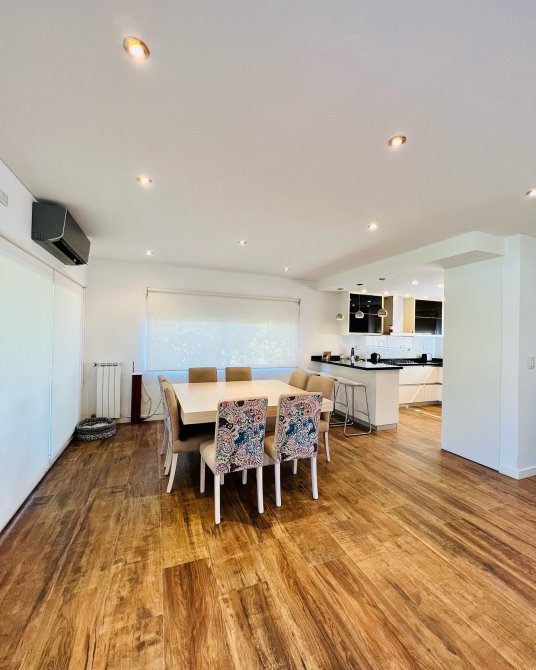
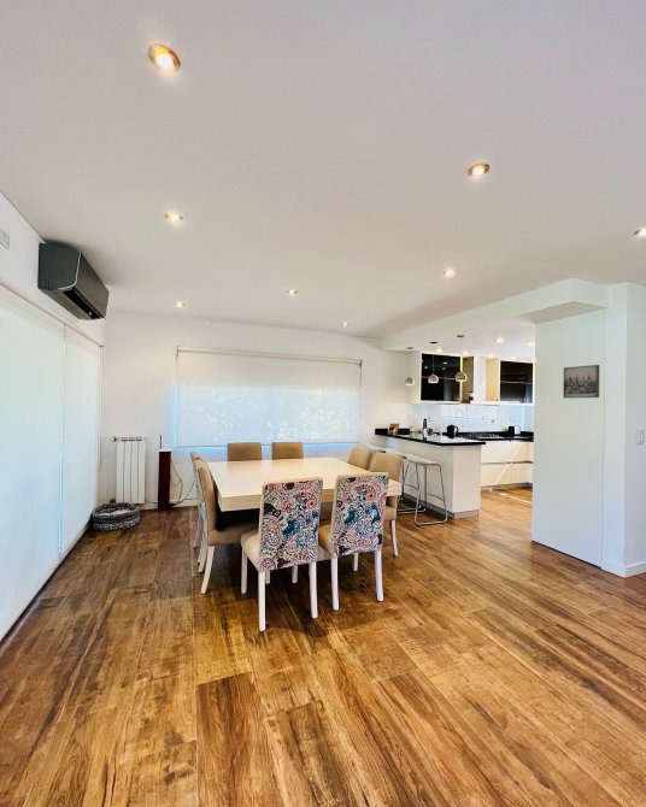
+ wall art (580, 382)
